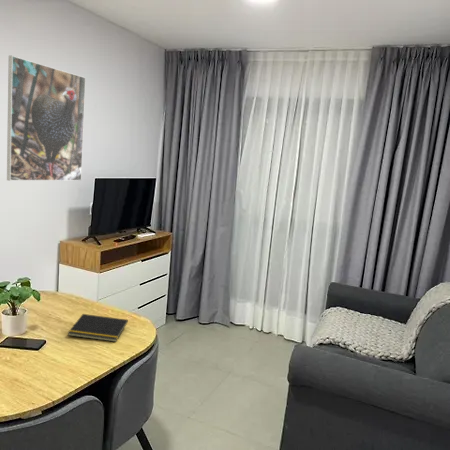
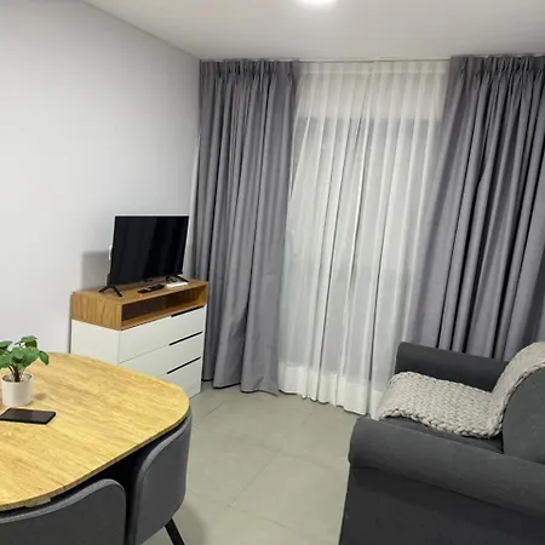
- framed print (49, 125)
- notepad (98, 327)
